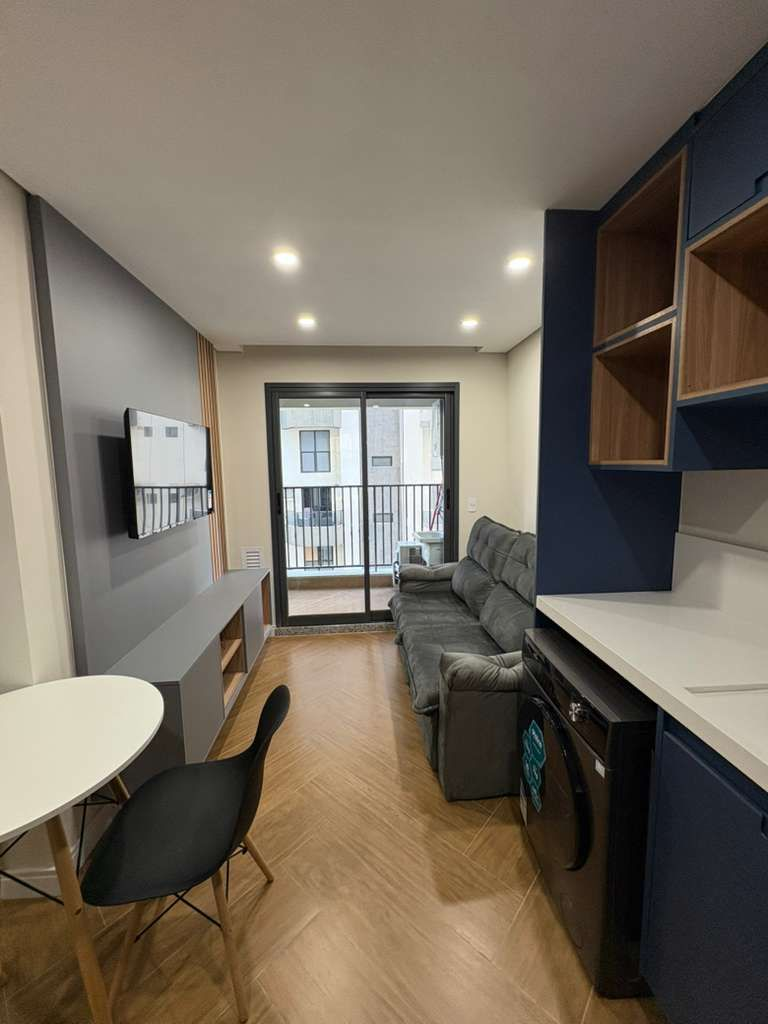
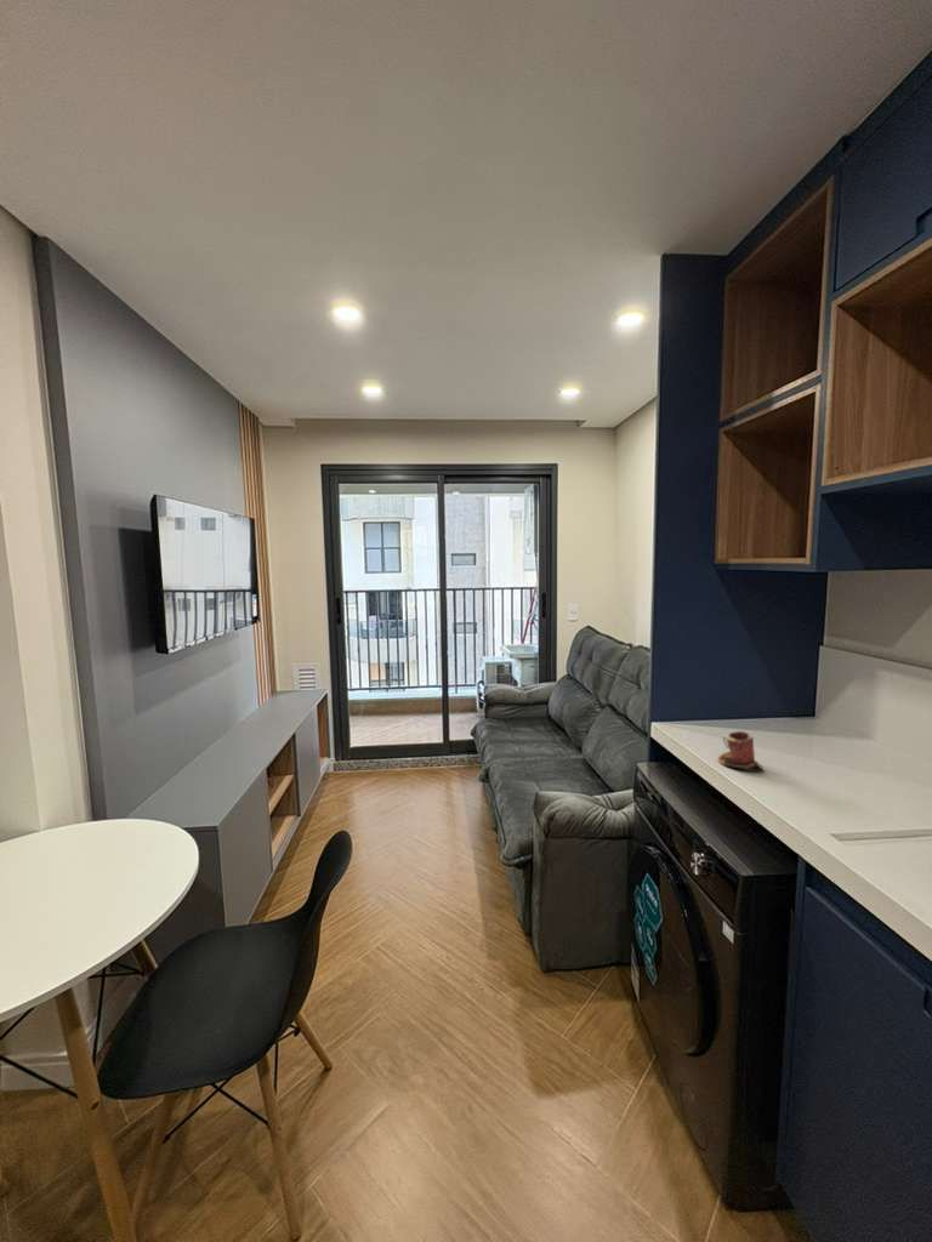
+ mug (738, 747)
